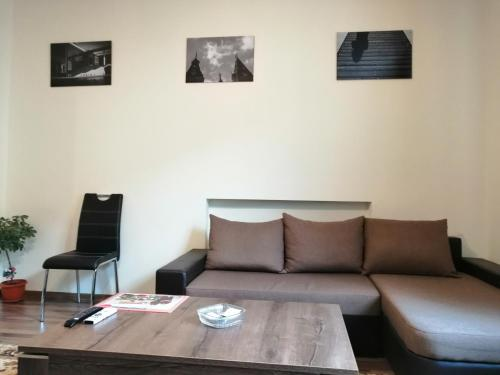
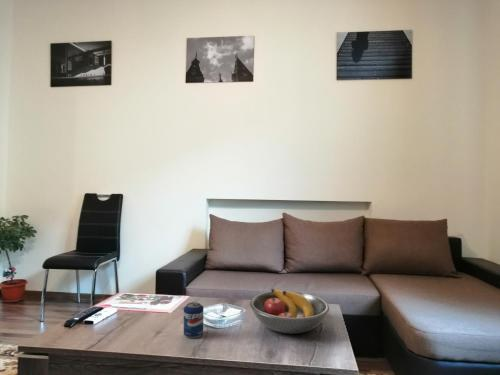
+ beverage can (193, 319)
+ fruit bowl (288, 311)
